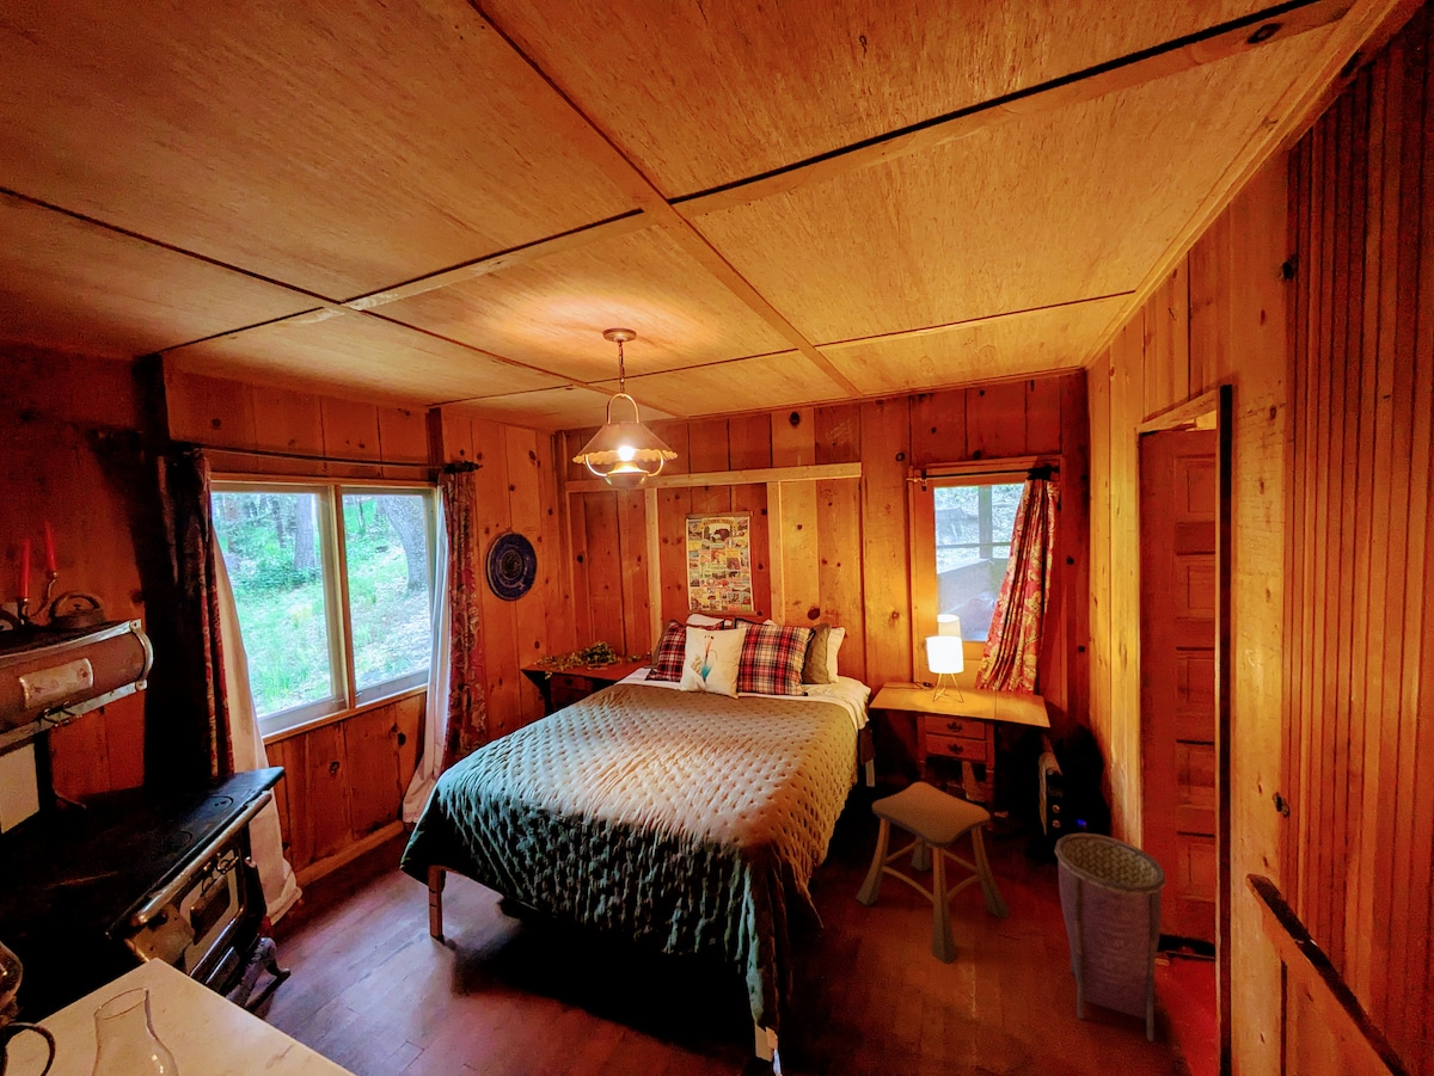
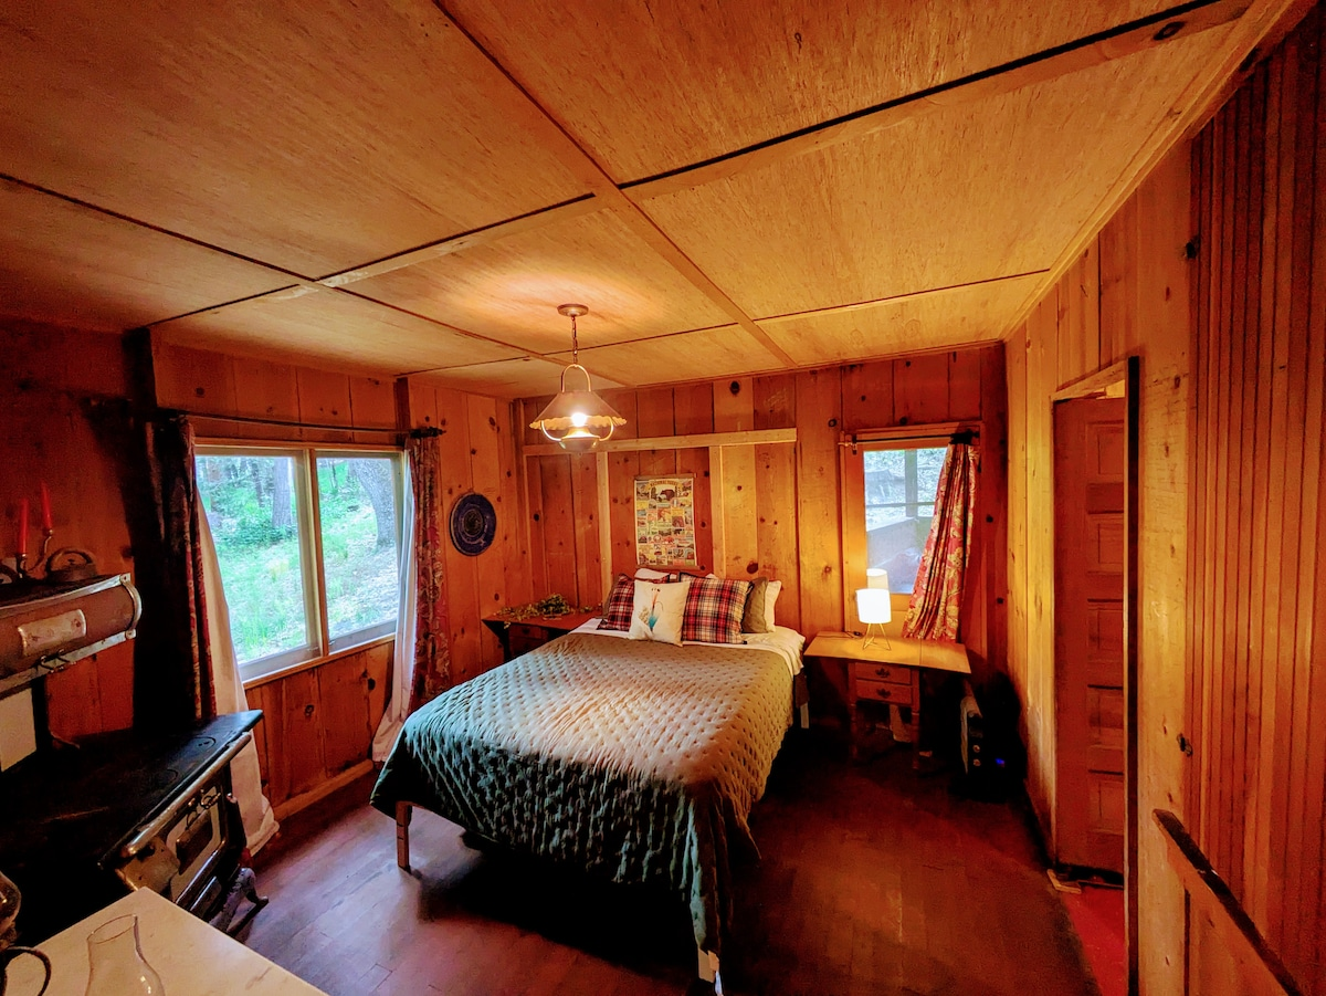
- woven basket (1108, 930)
- stool (929, 855)
